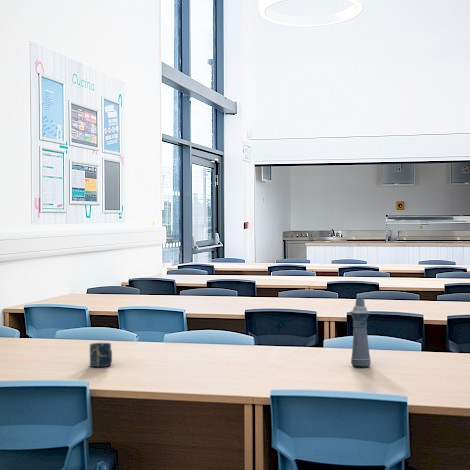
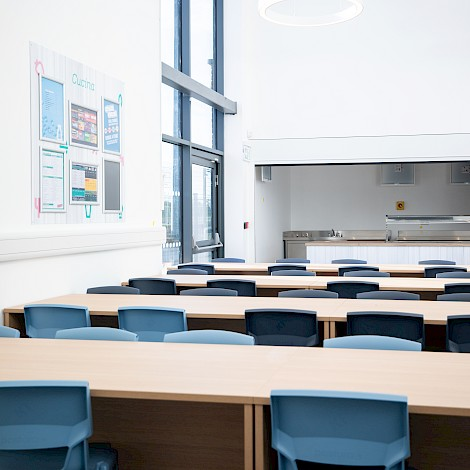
- cup (102, 355)
- bottle (360, 332)
